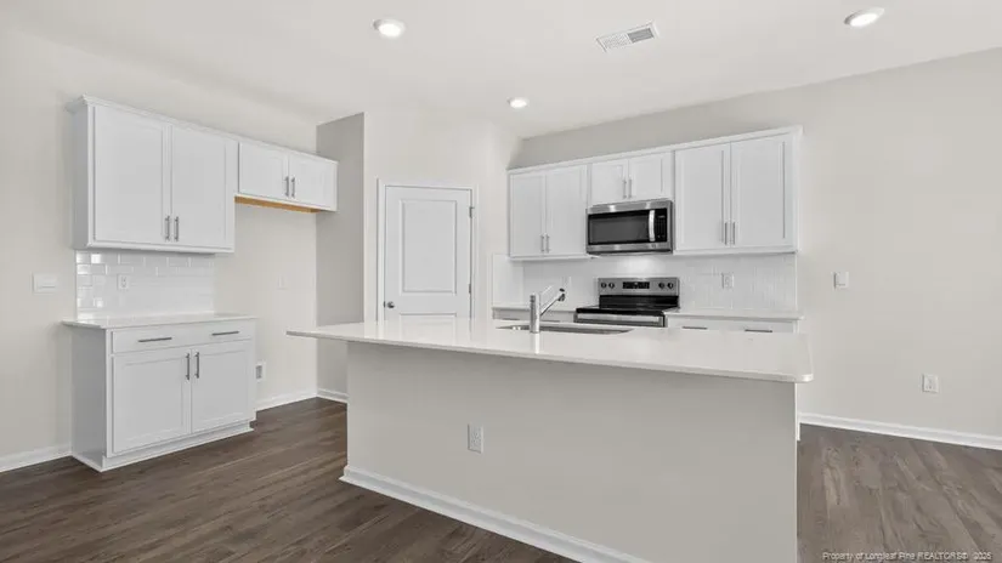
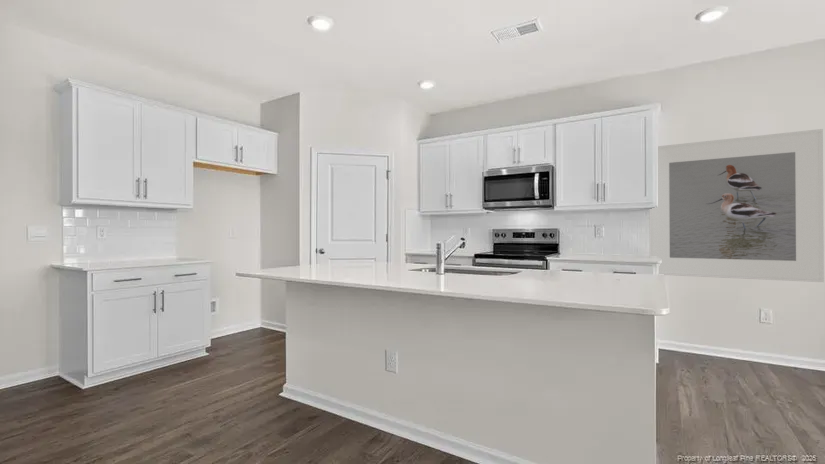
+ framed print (728, 208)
